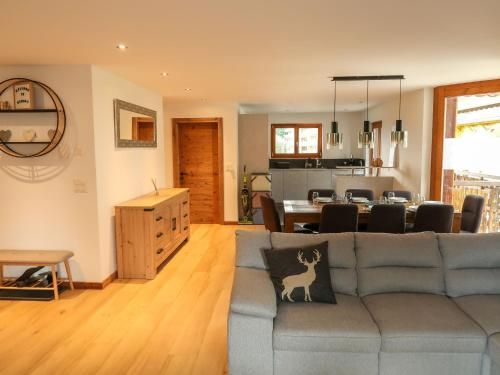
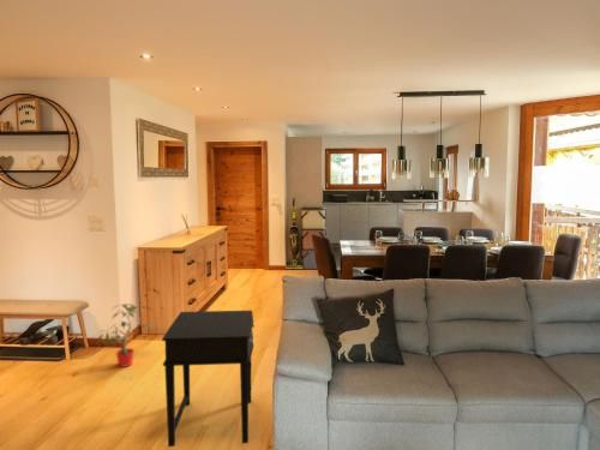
+ side table (214, 364)
+ potted plant (127, 334)
